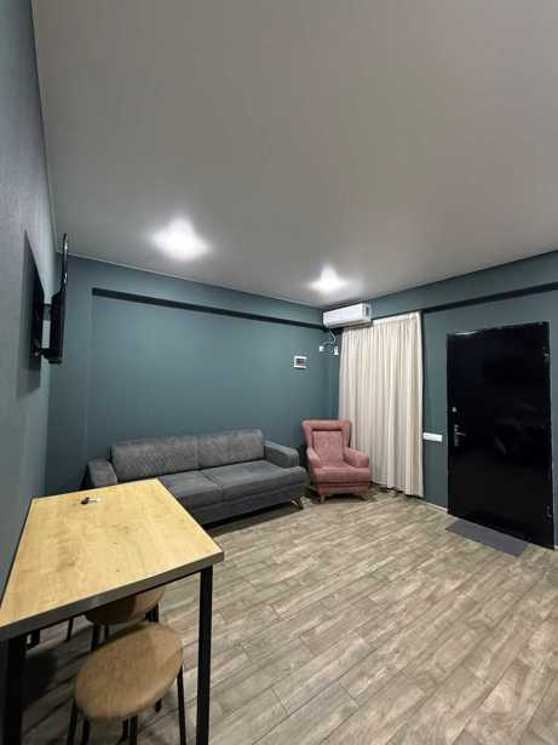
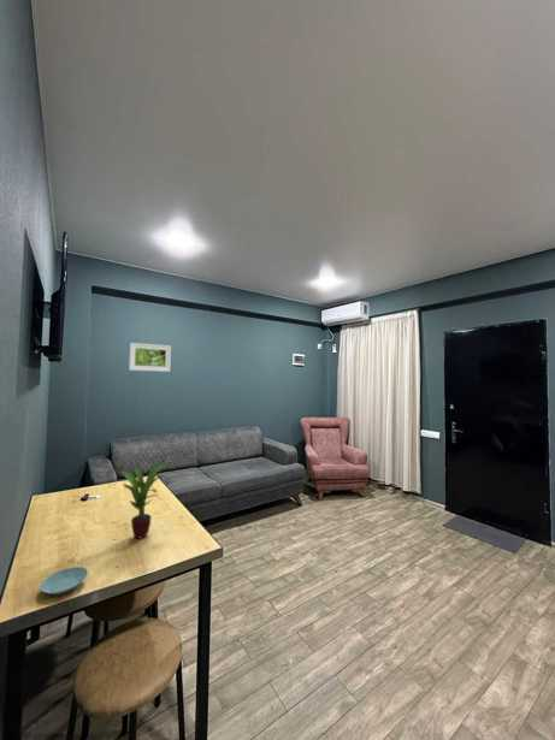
+ saucer (64, 582)
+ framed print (150, 357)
+ potted plant (147, 502)
